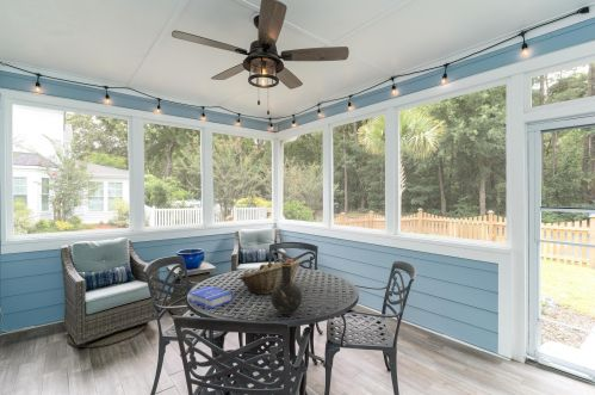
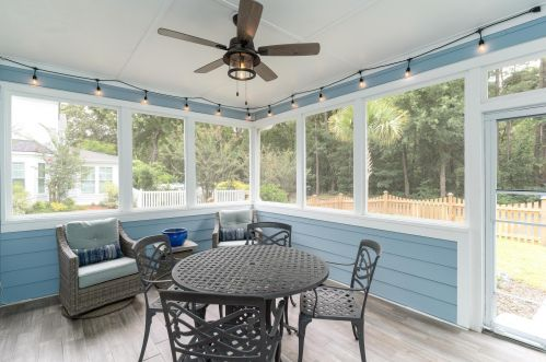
- vase (286, 288)
- book (210, 296)
- fruit basket (272, 273)
